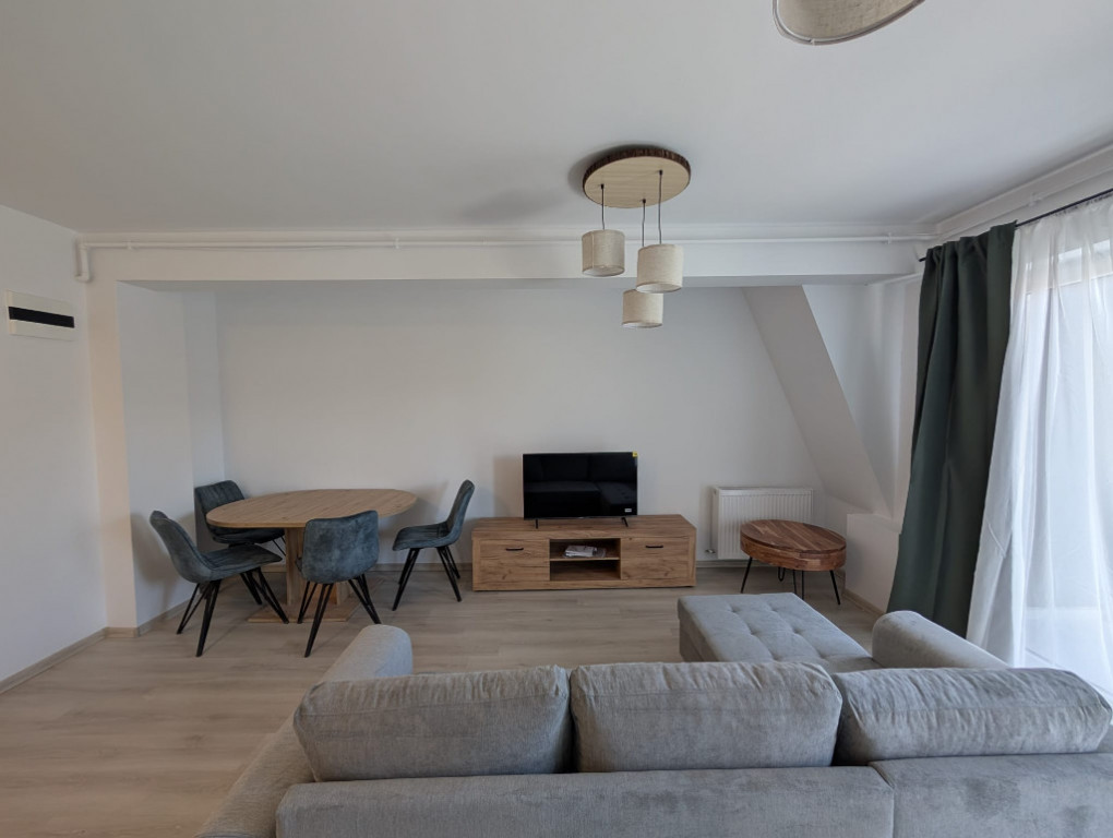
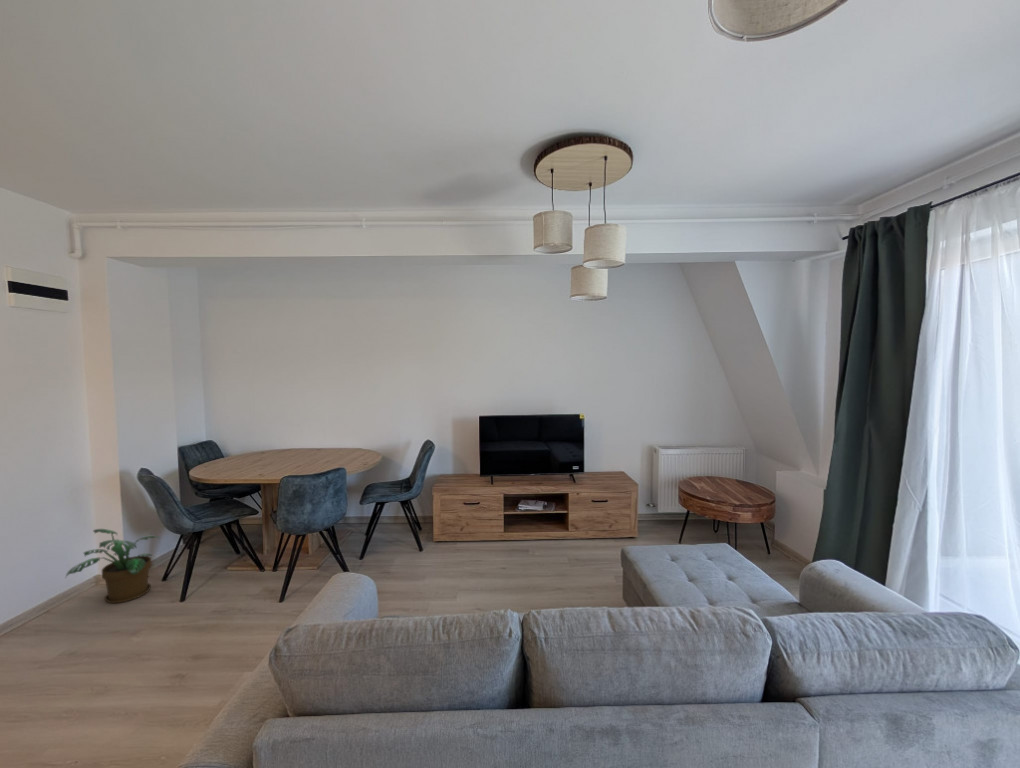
+ potted plant (114, 566)
